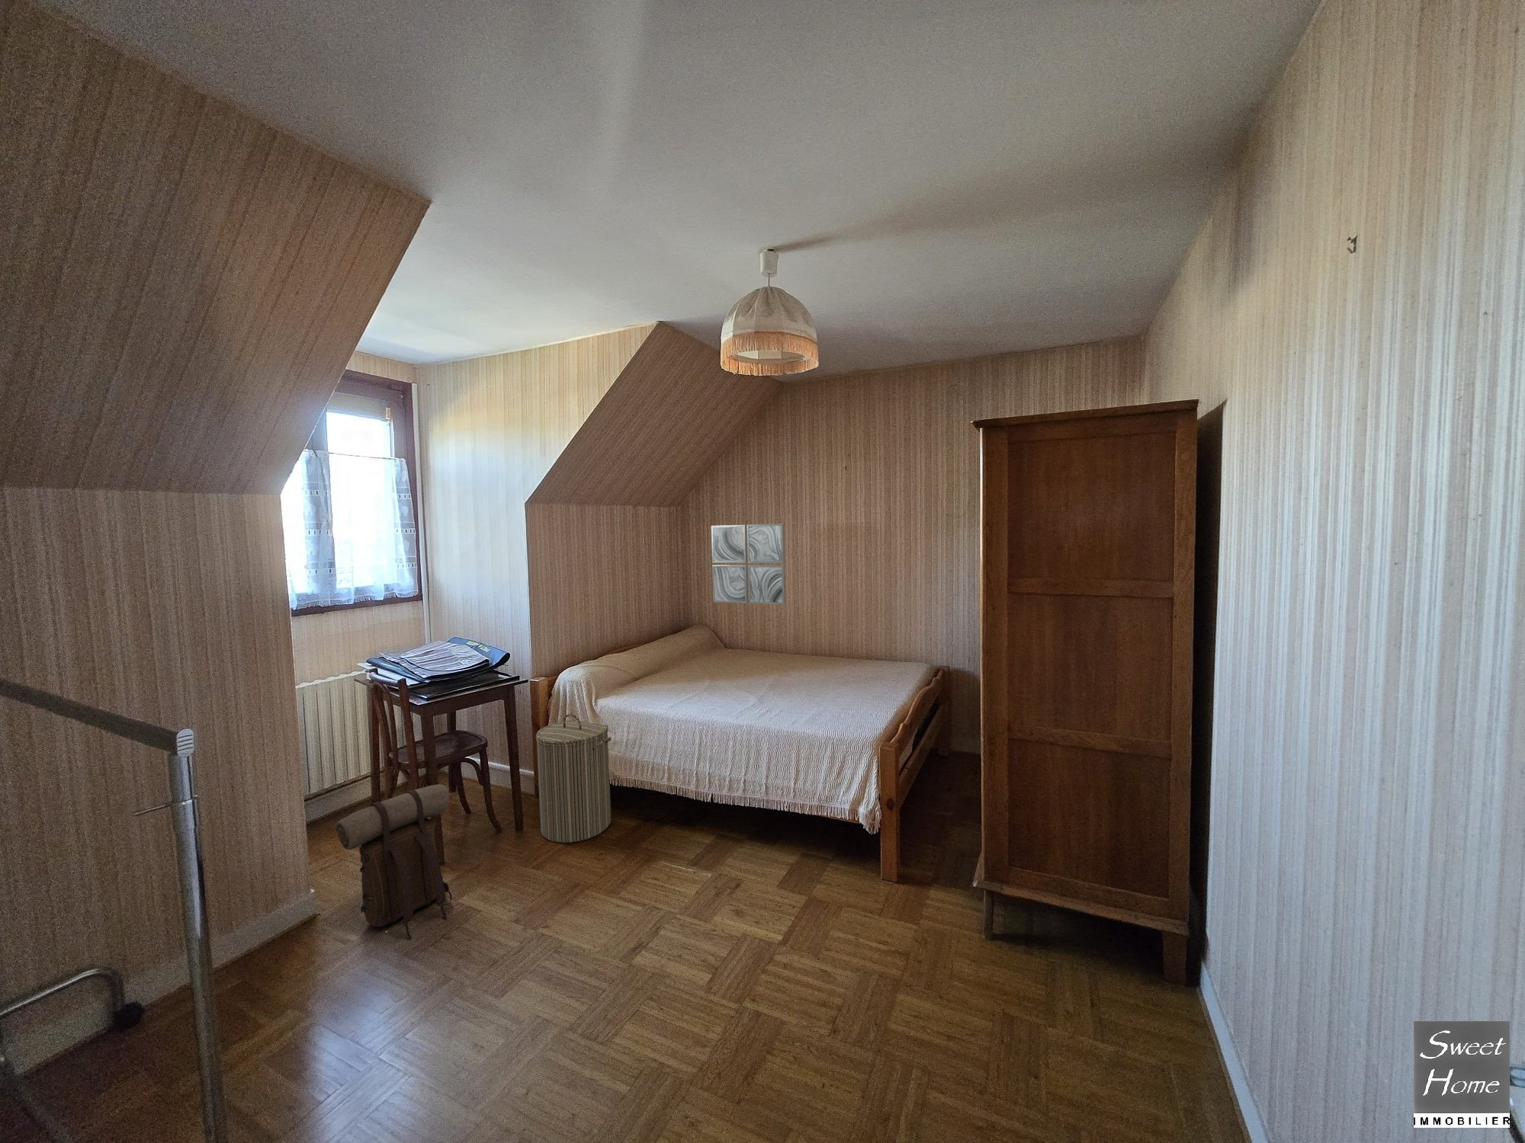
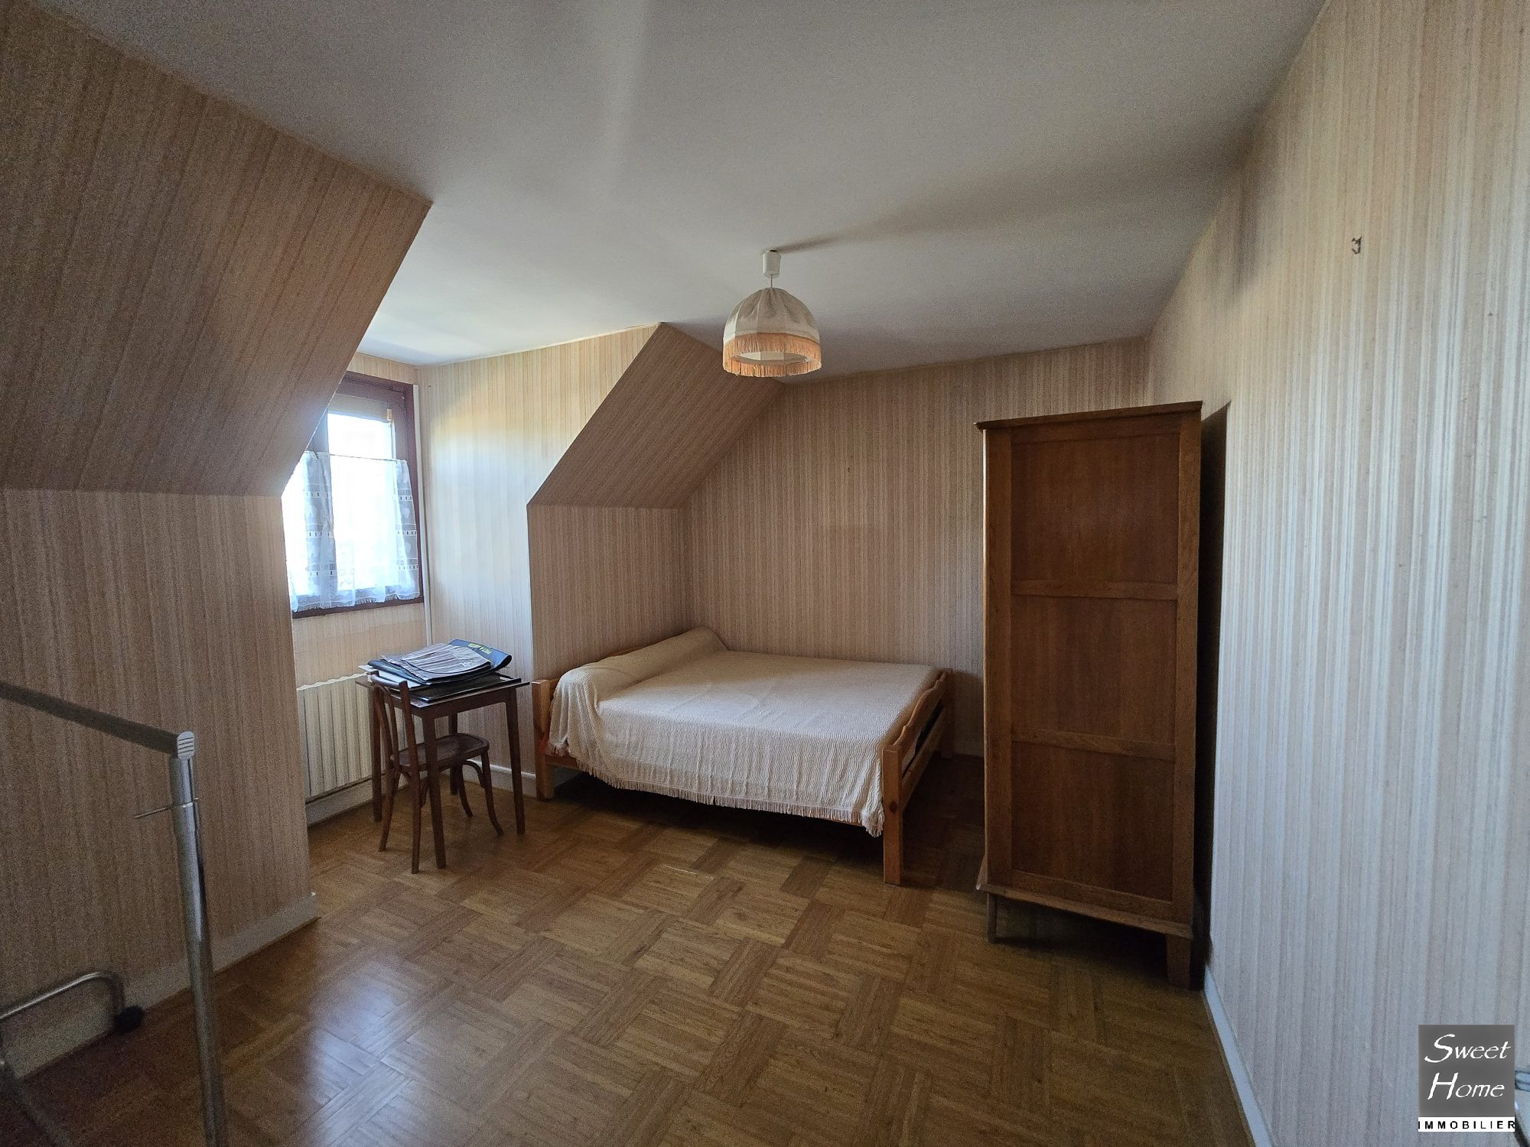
- laundry hamper (574, 771)
- wall art (747, 562)
- backpack (406, 858)
